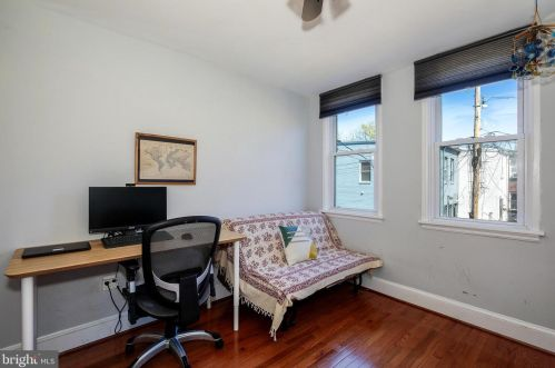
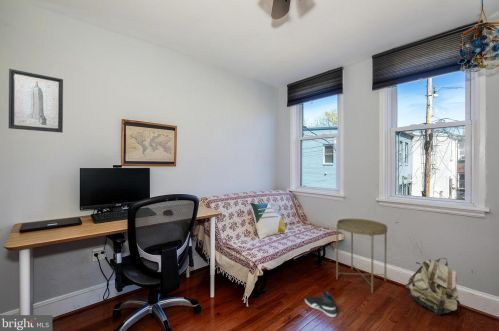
+ sneaker (320, 298)
+ wall art (37, 102)
+ side table (352, 251)
+ backpack (431, 281)
